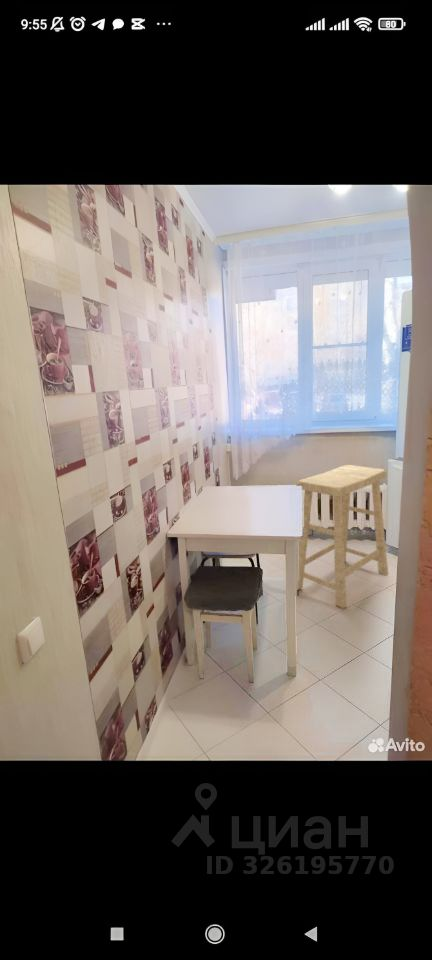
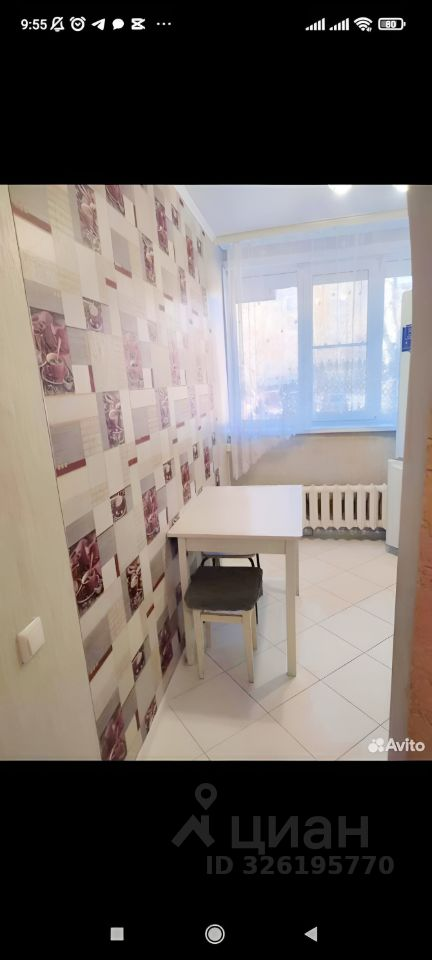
- stool (342, 529)
